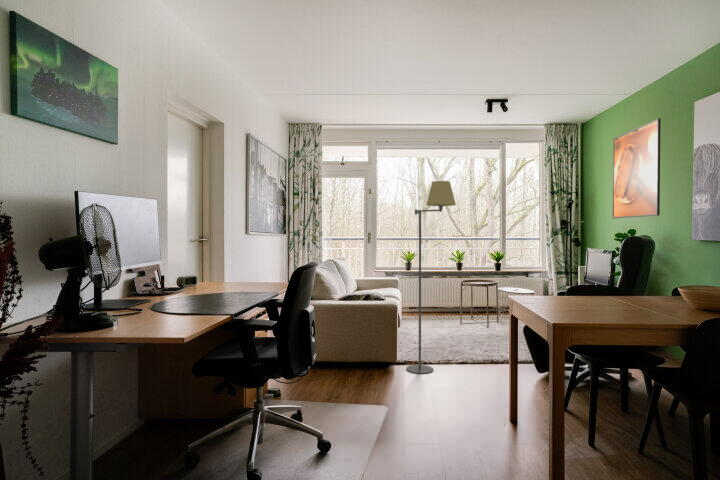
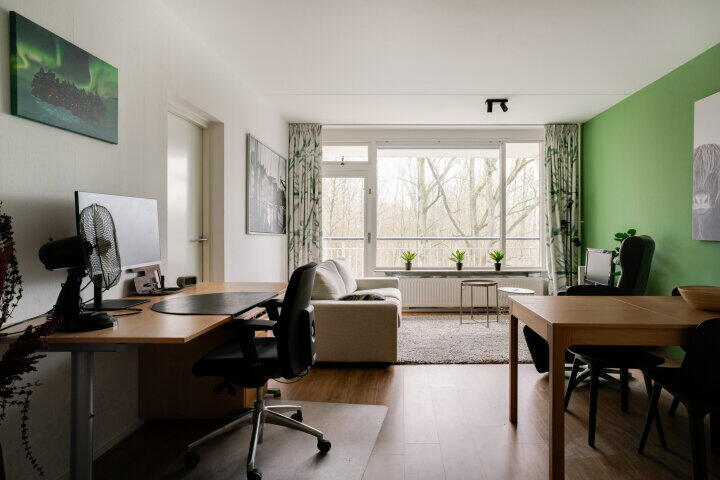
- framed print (634, 173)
- floor lamp (420, 275)
